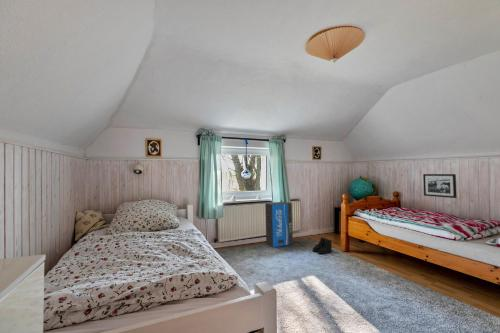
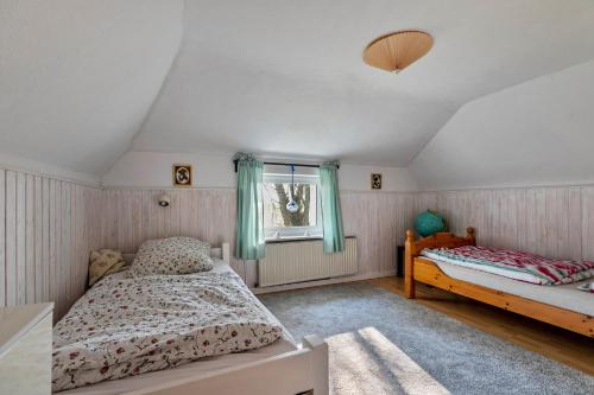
- boots (322, 244)
- air purifier (278, 223)
- picture frame (439, 185)
